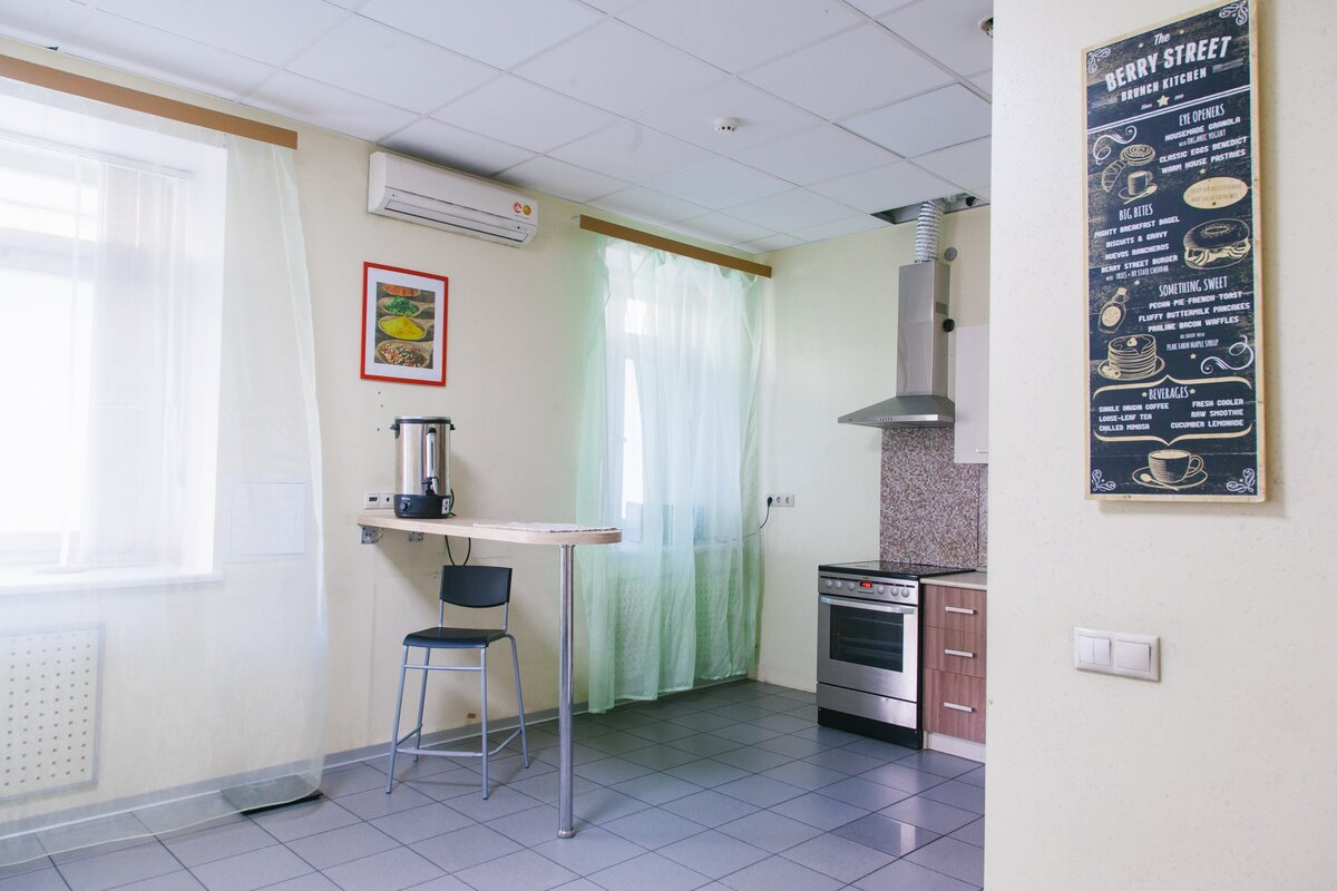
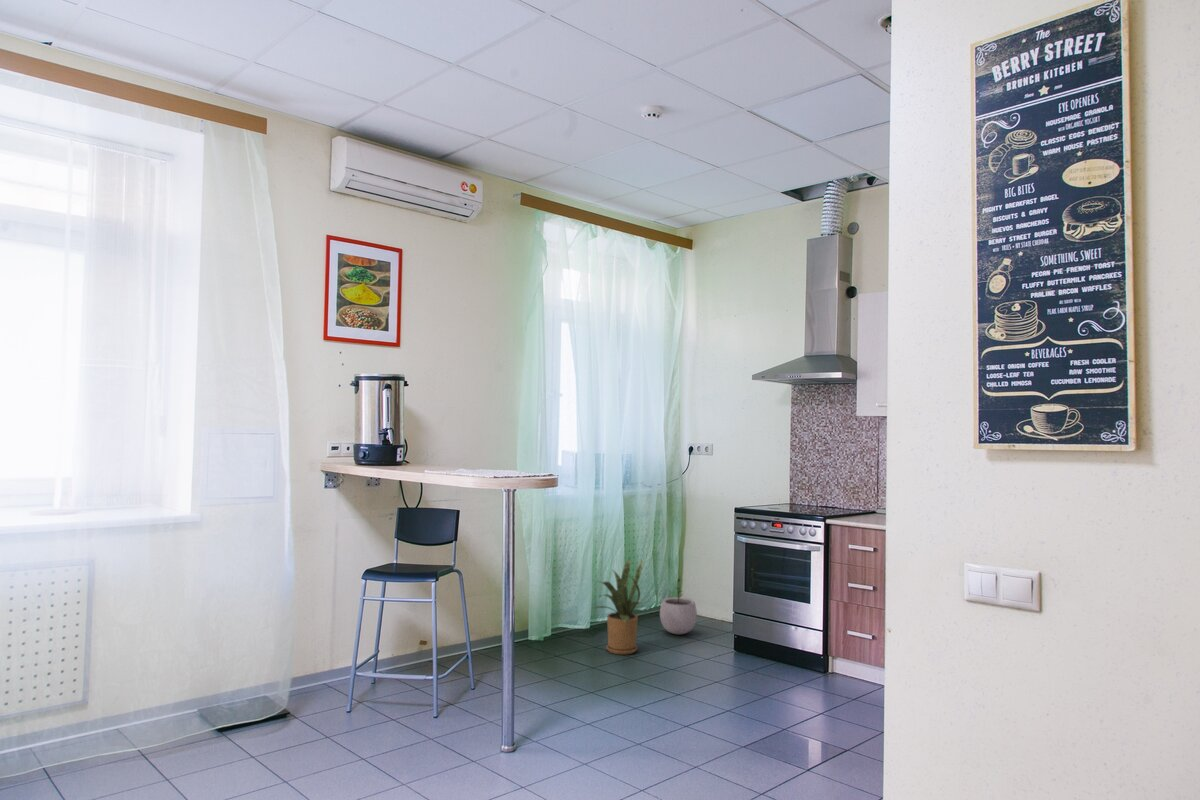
+ house plant (617, 605)
+ plant pot (678, 609)
